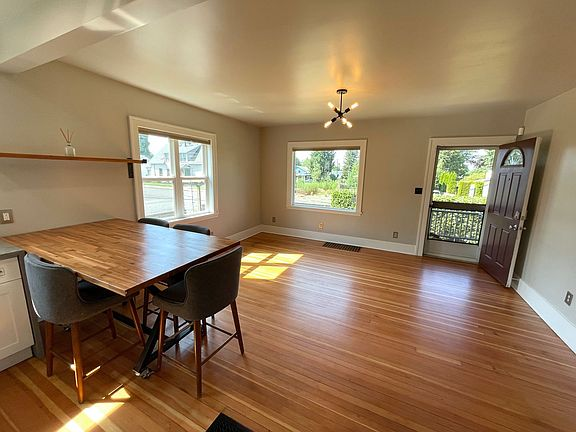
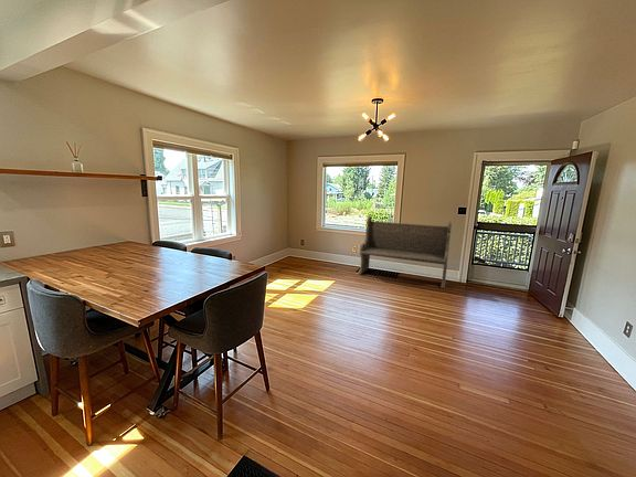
+ bench (403, 248)
